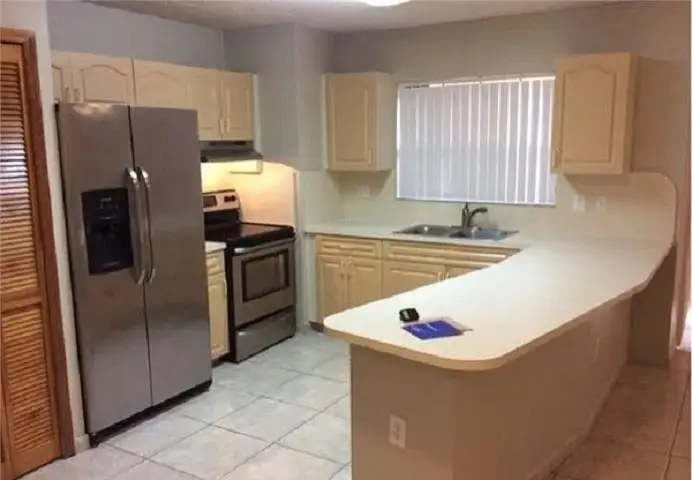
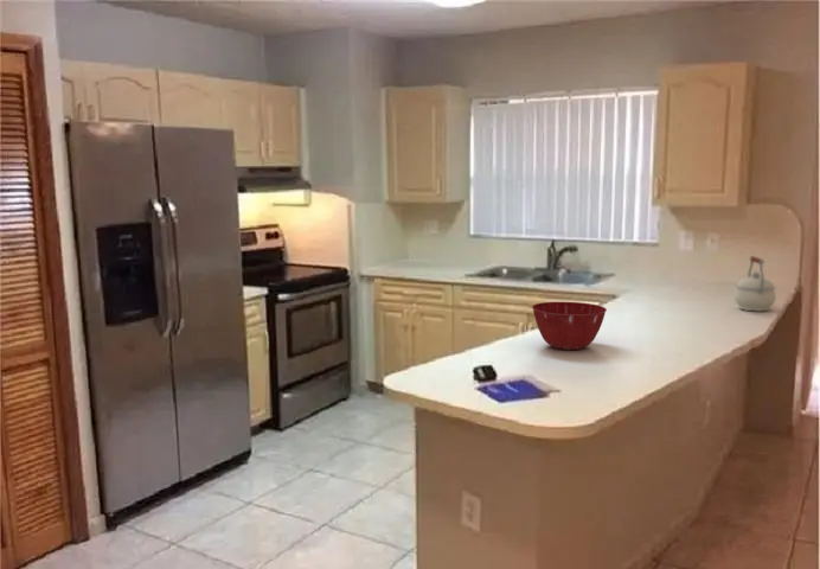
+ kettle (754, 282)
+ mixing bowl (568, 326)
